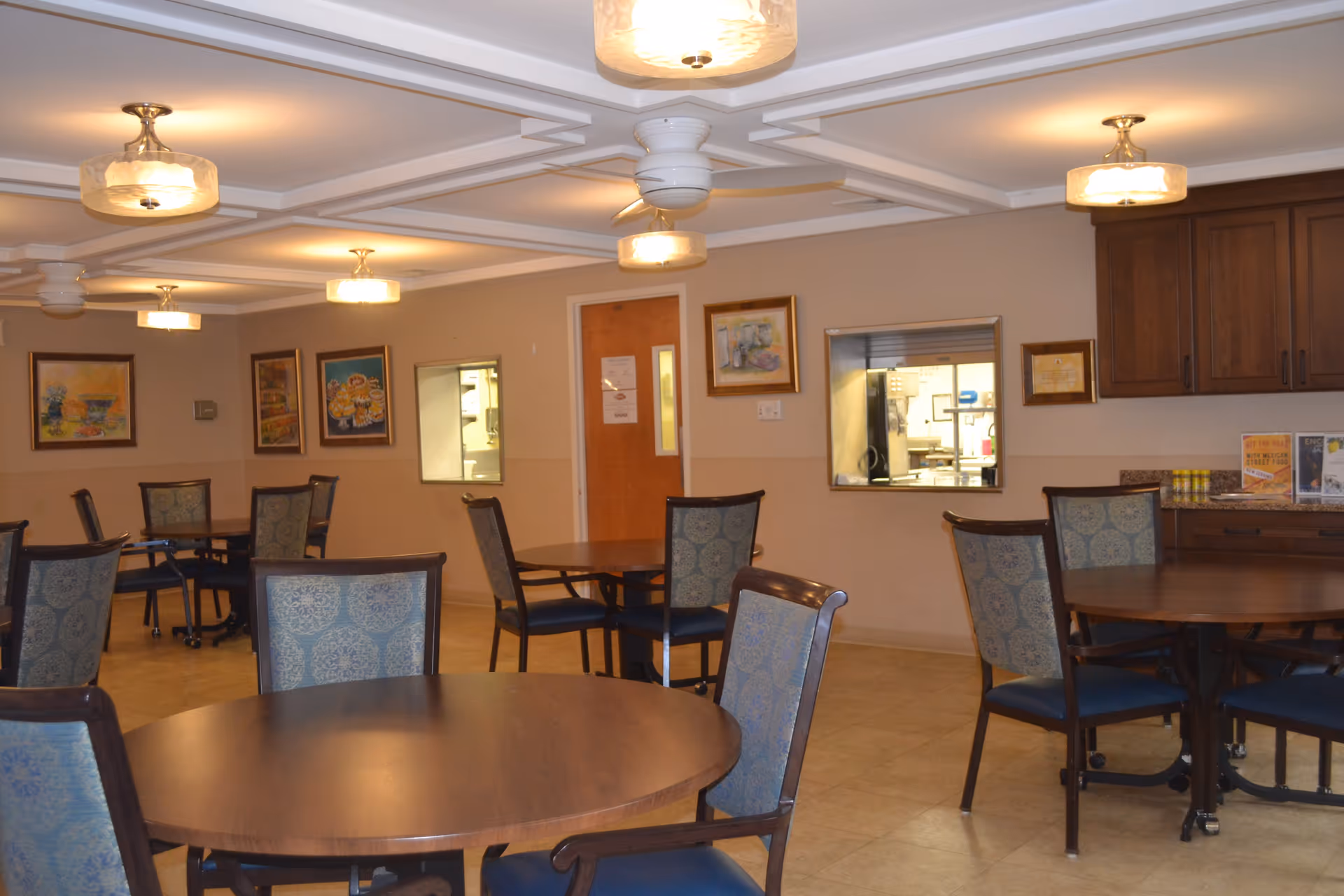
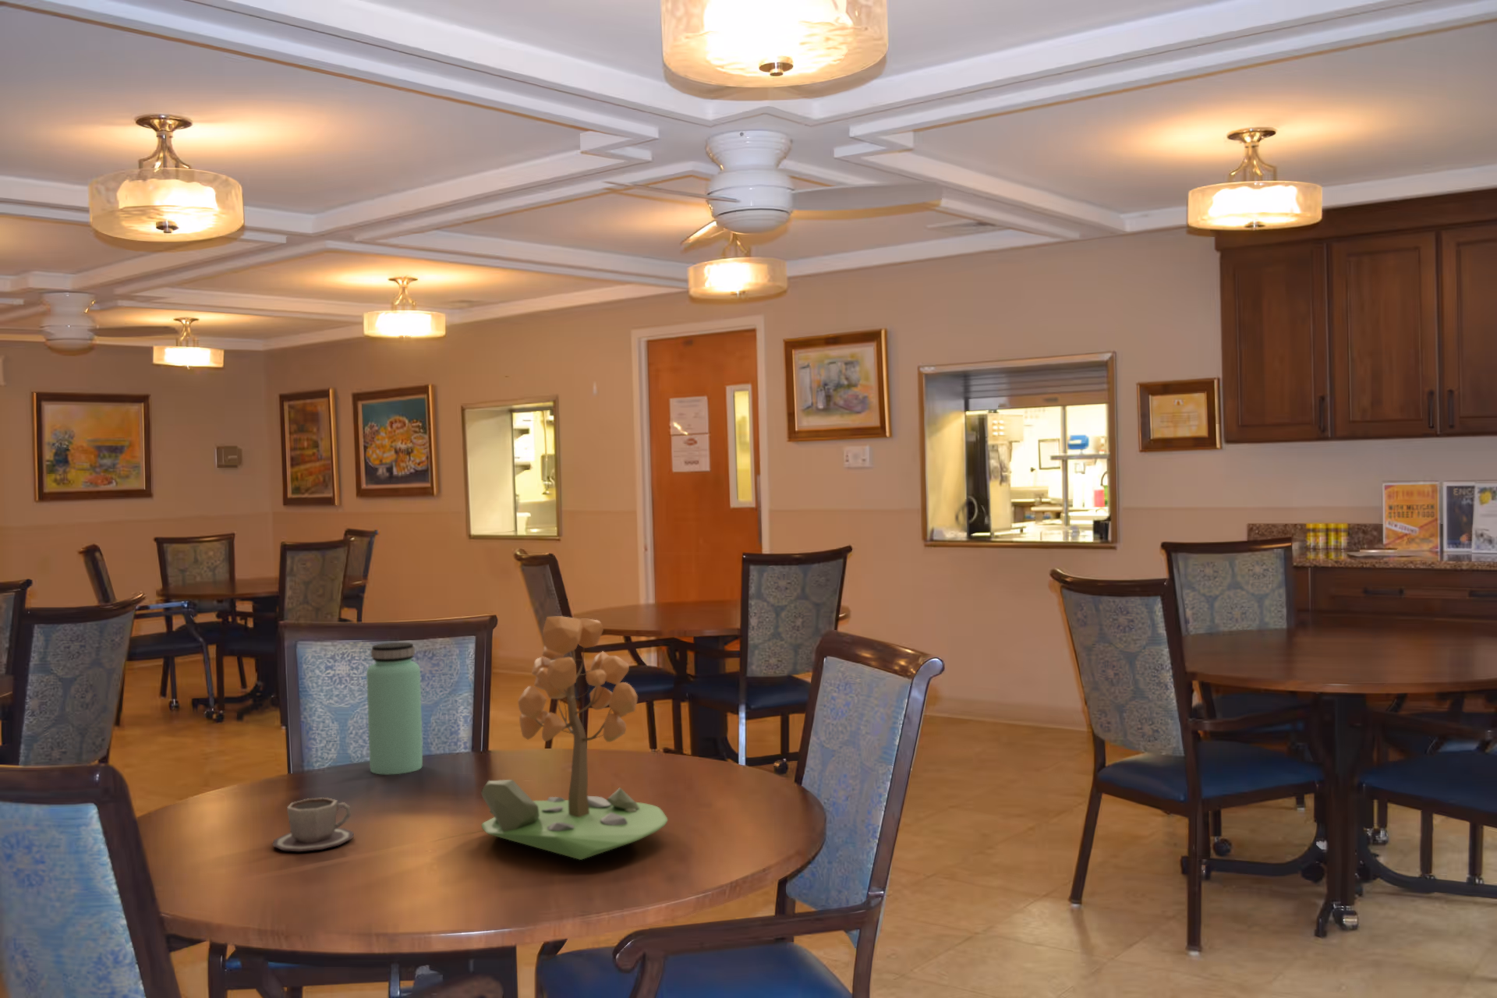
+ bottle (394, 707)
+ cup (313, 823)
+ small tree (570, 728)
